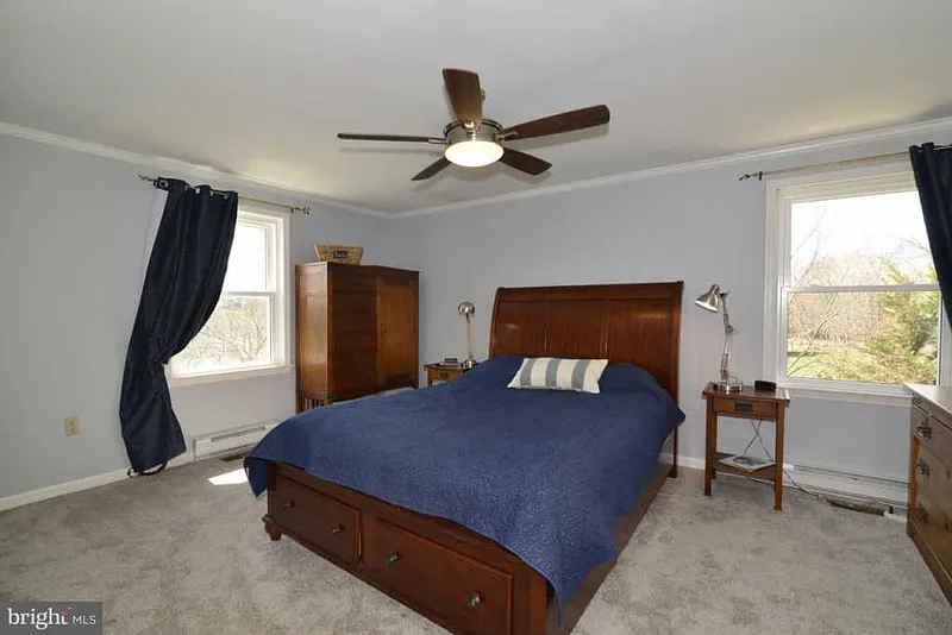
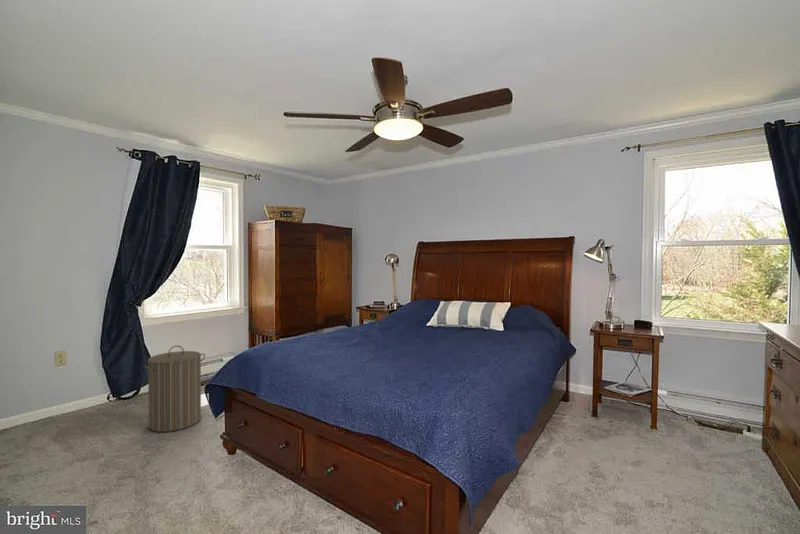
+ laundry hamper (175, 384)
